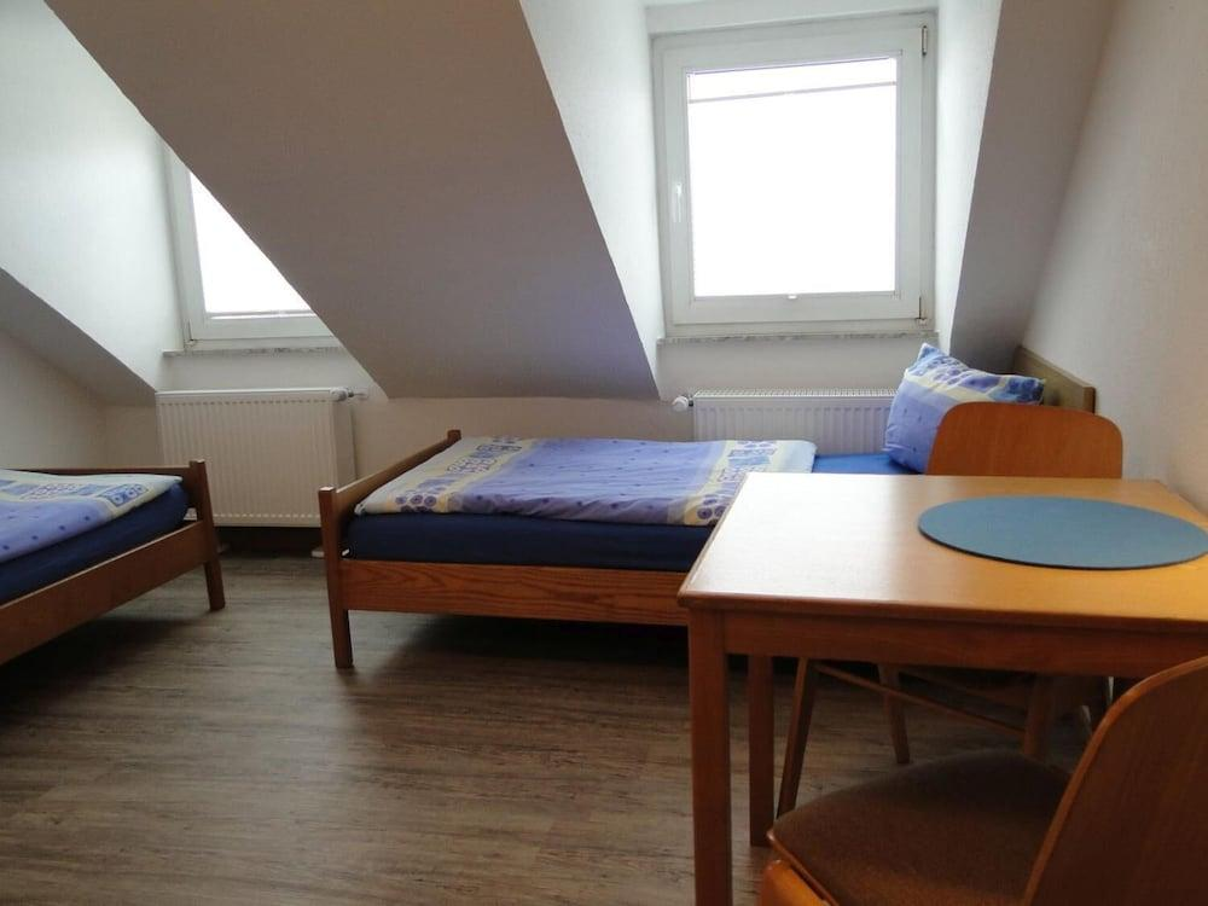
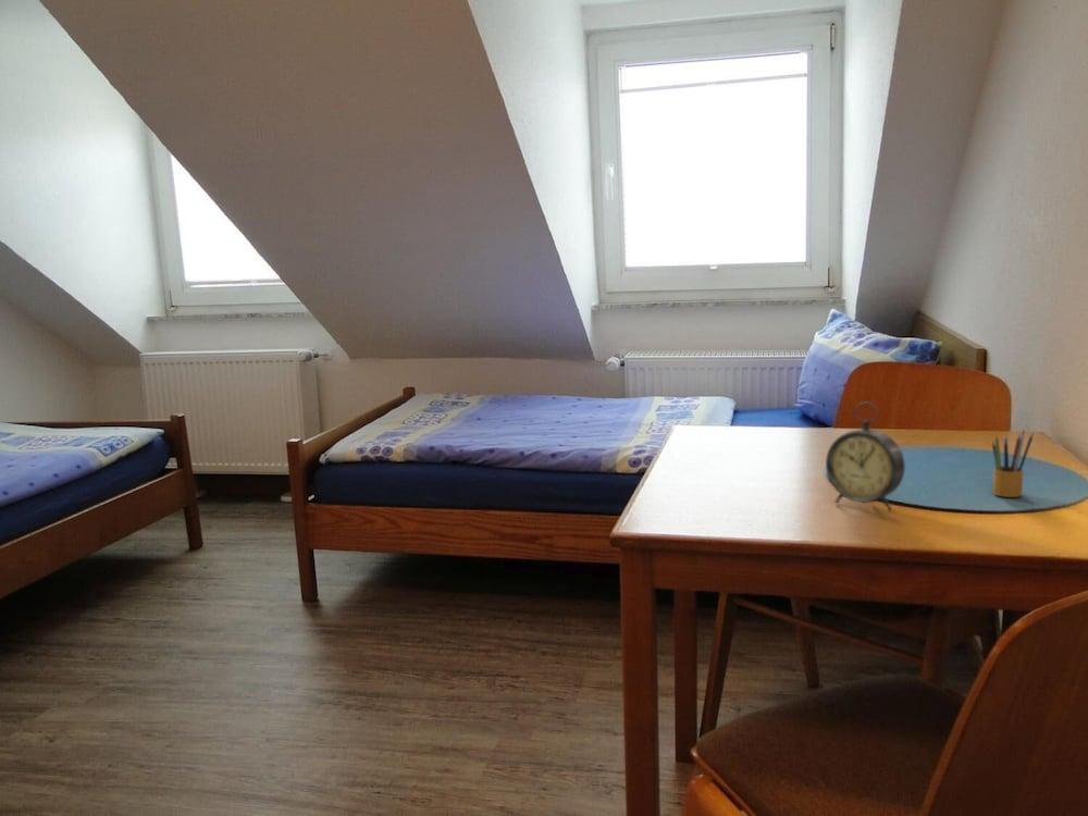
+ pencil box (1007, 462)
+ alarm clock (866, 454)
